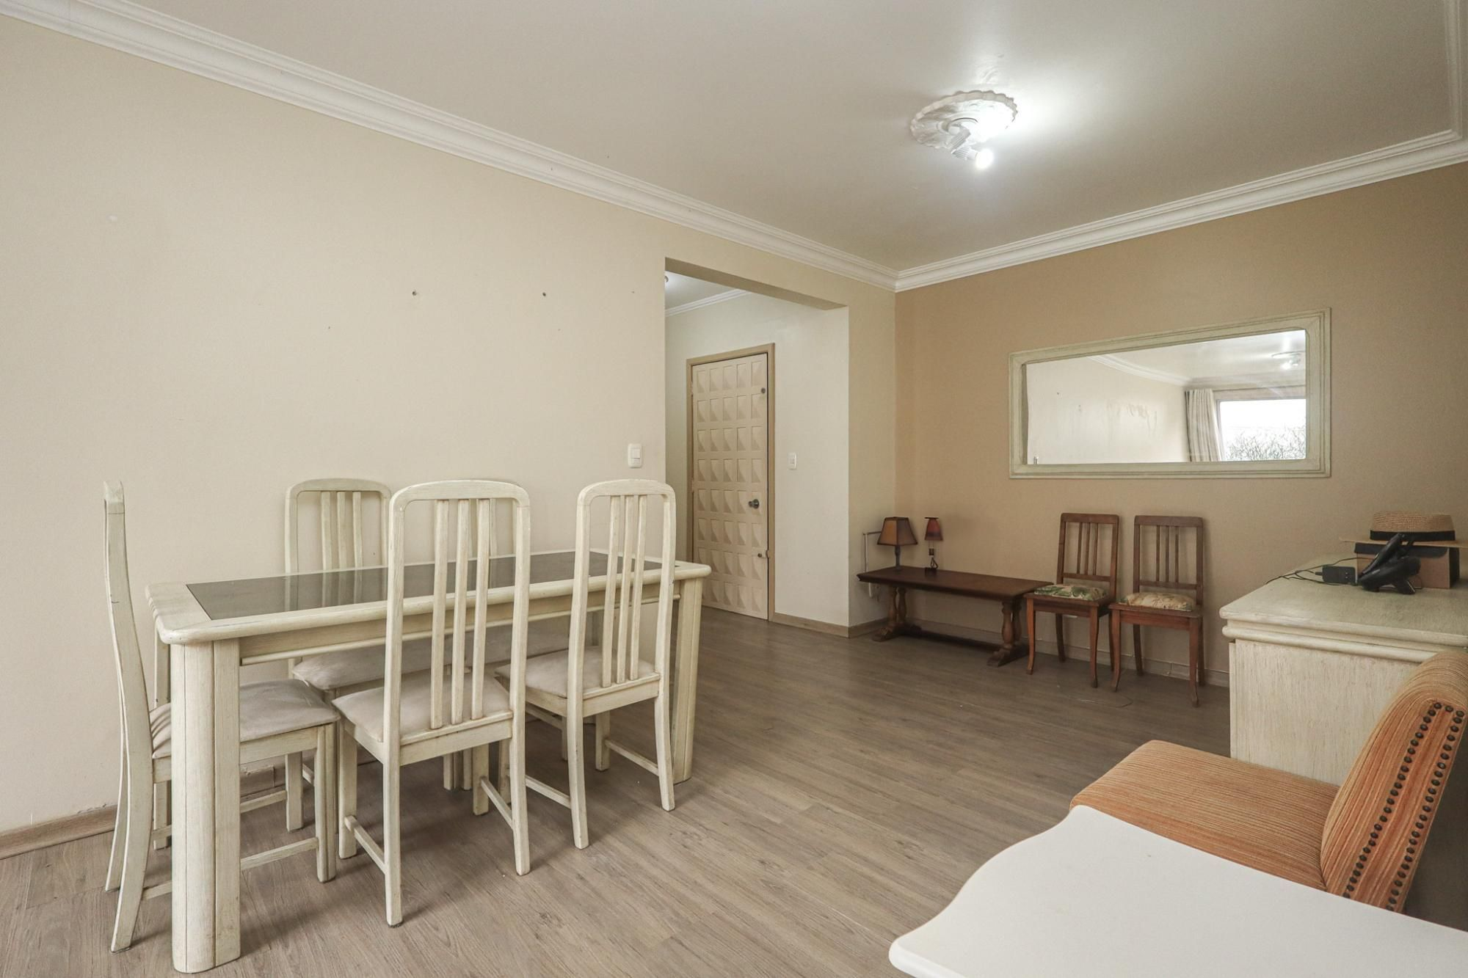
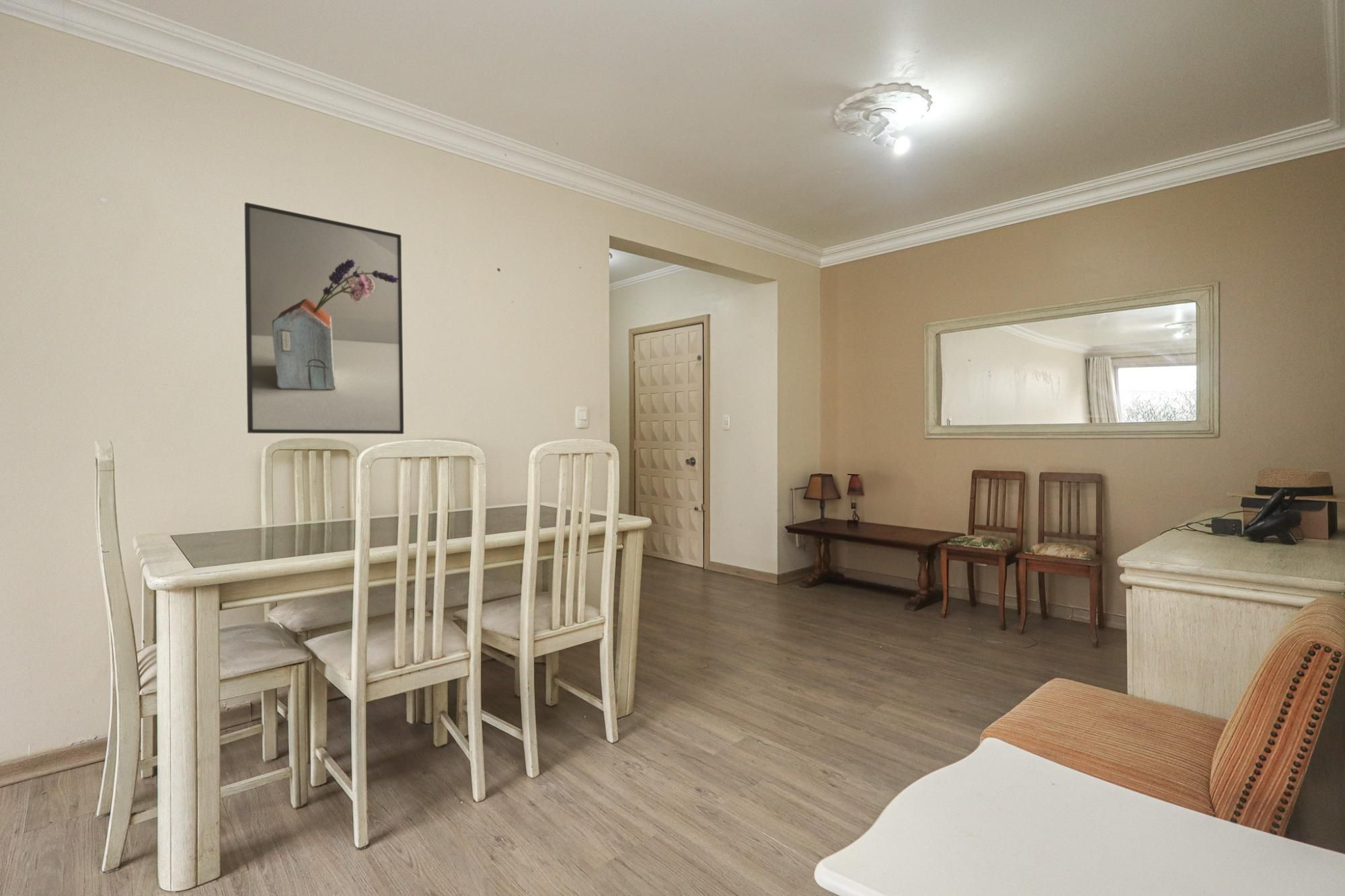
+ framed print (330, 327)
